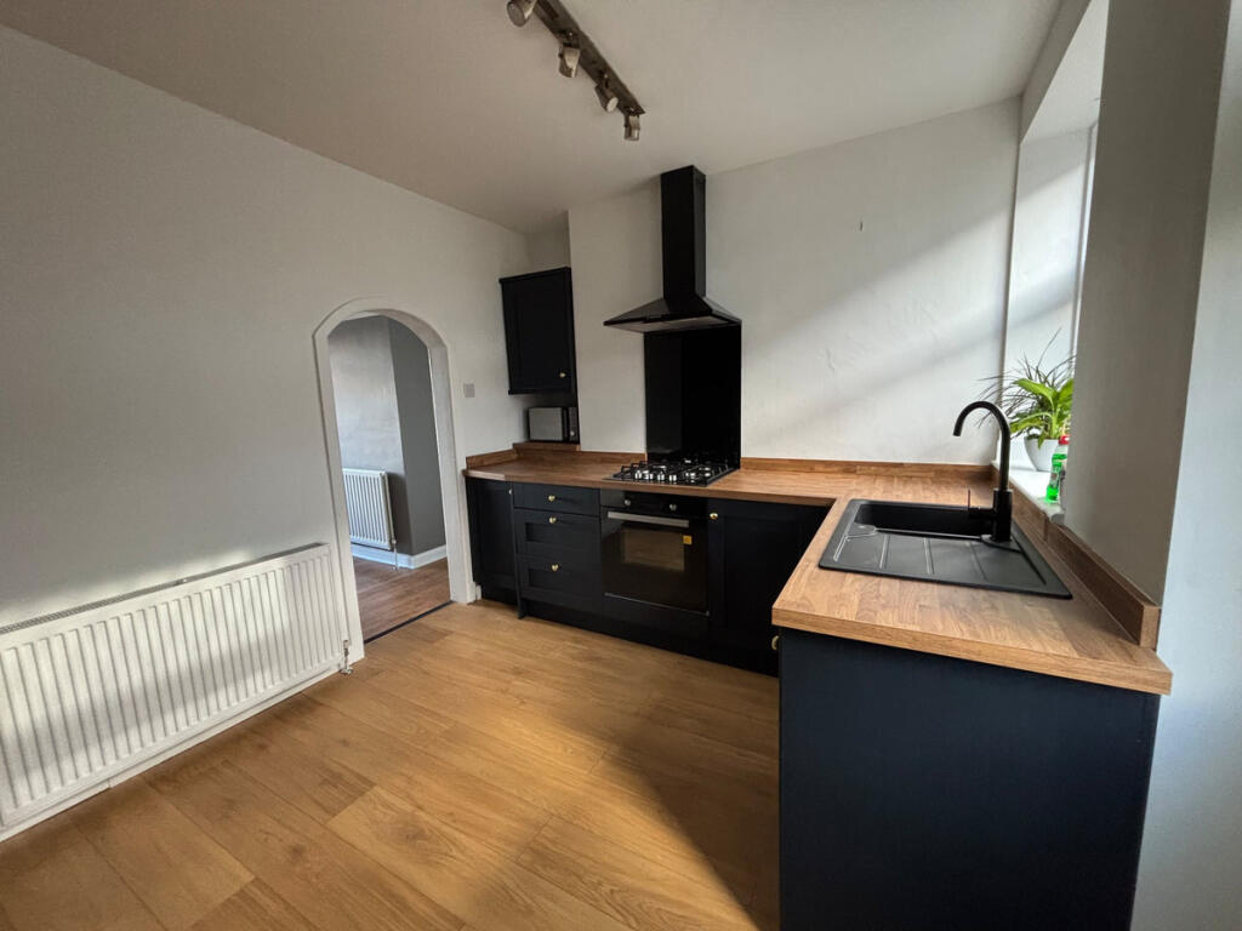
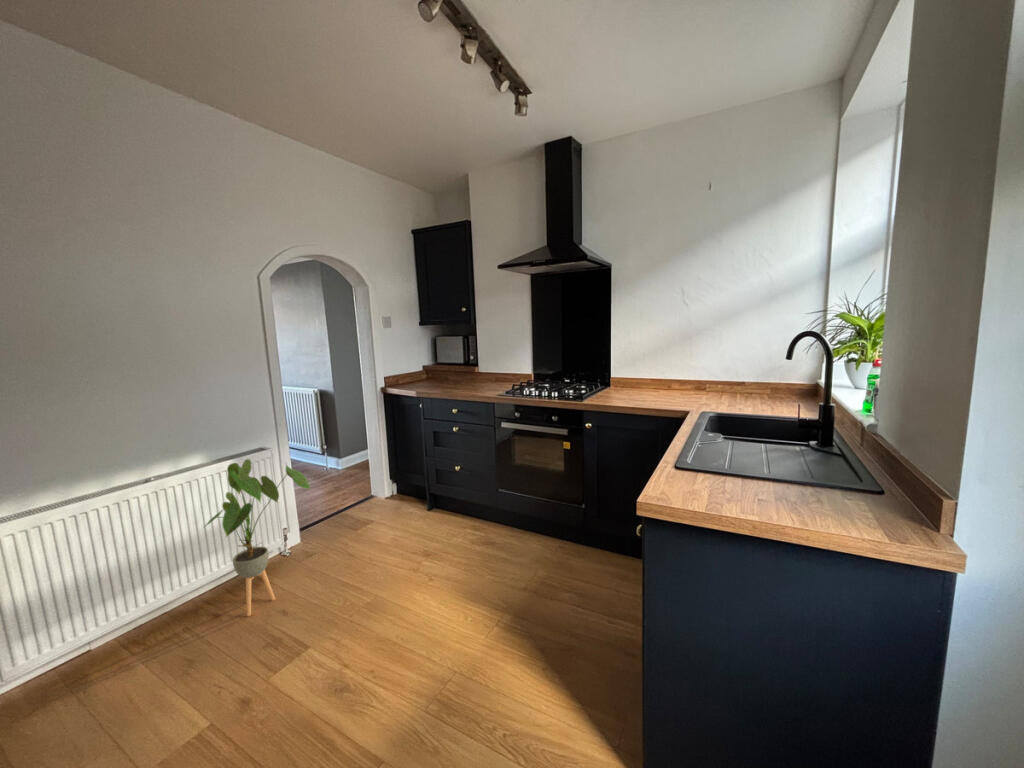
+ house plant (253, 531)
